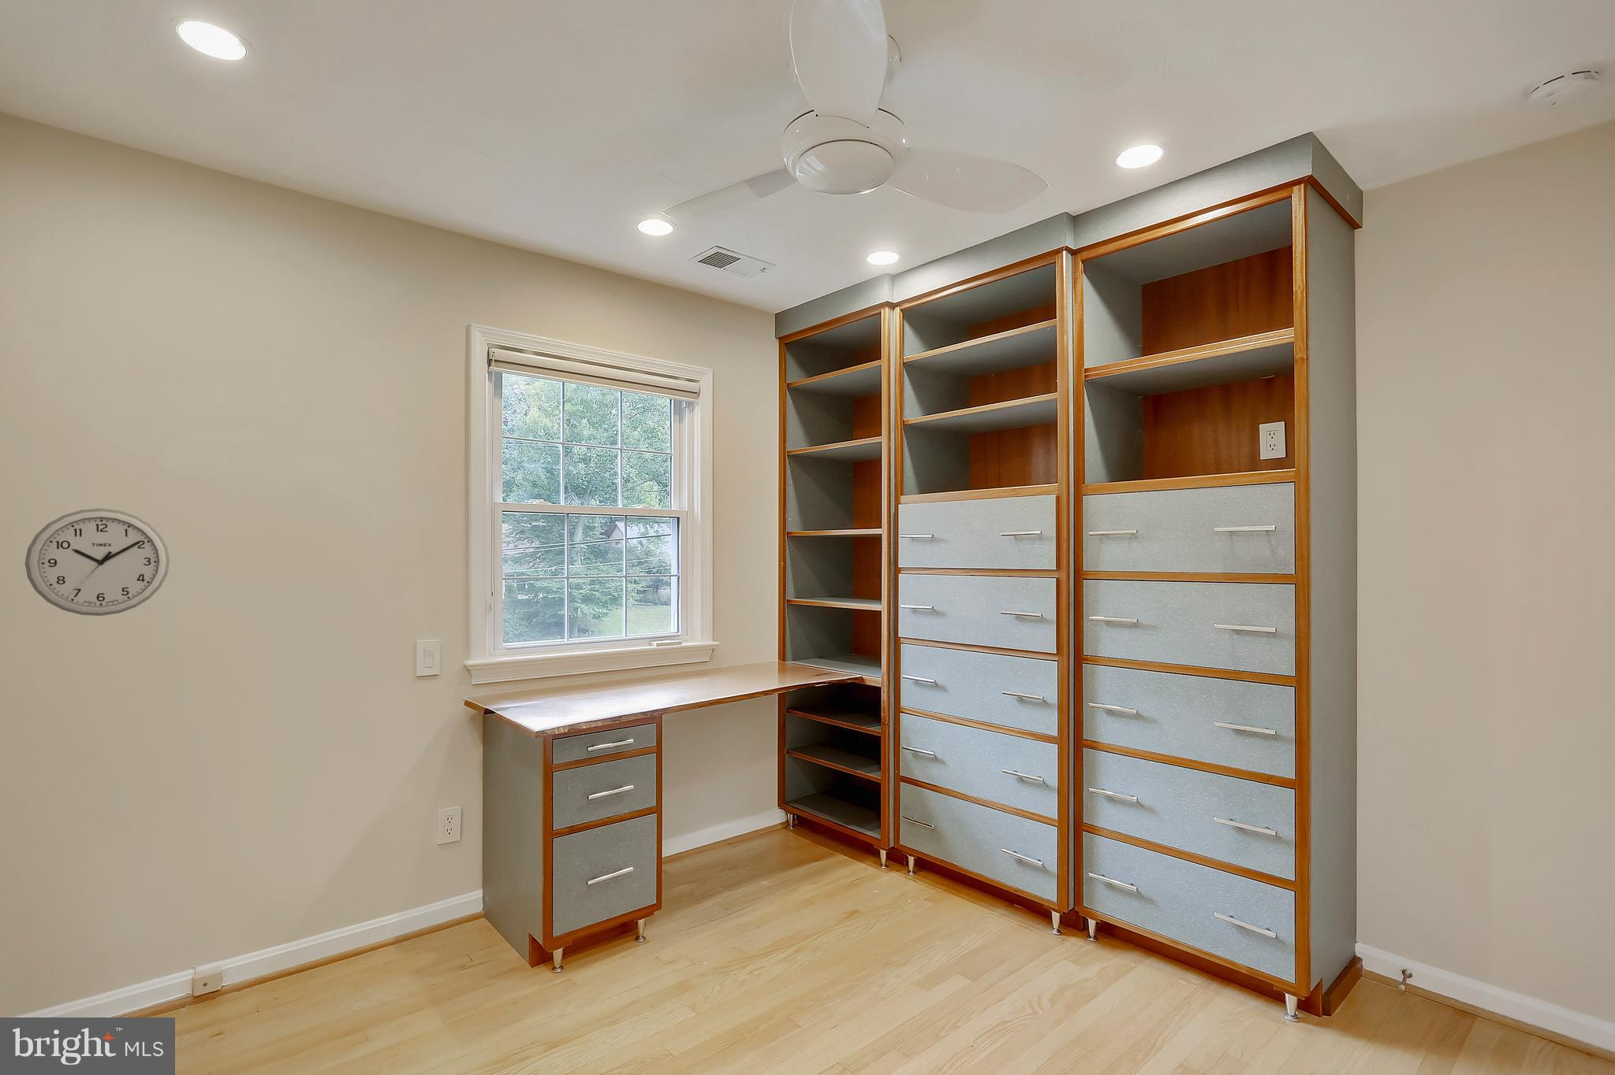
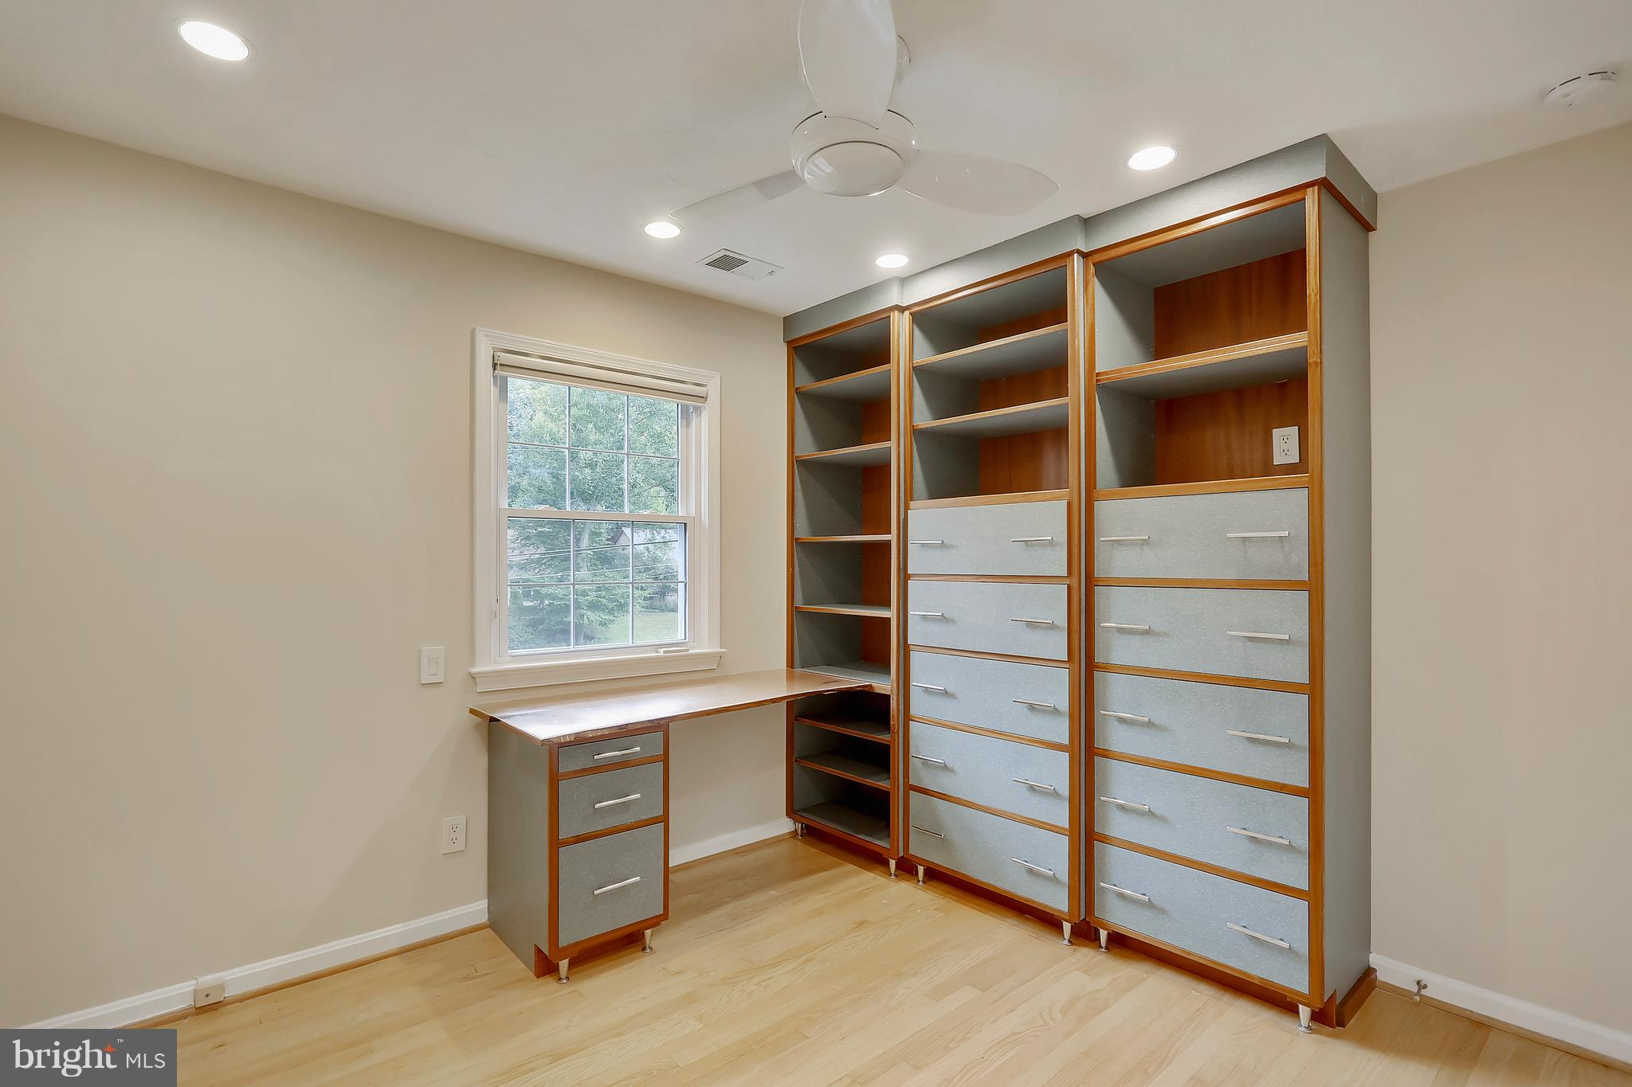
- wall clock (100, 561)
